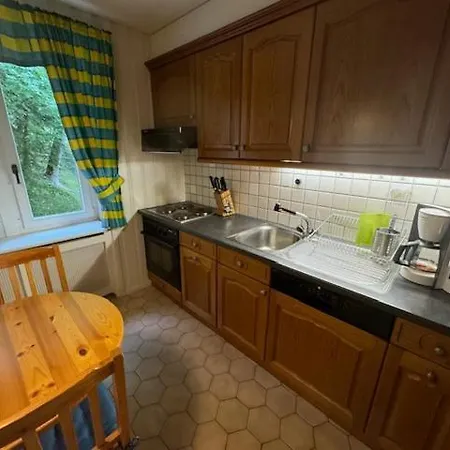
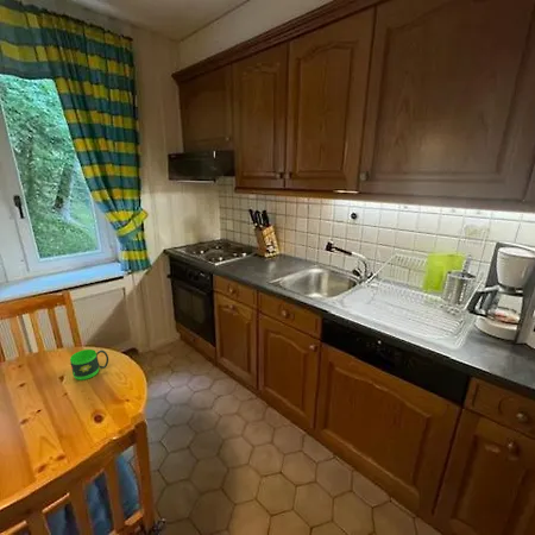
+ mug (90, 363)
